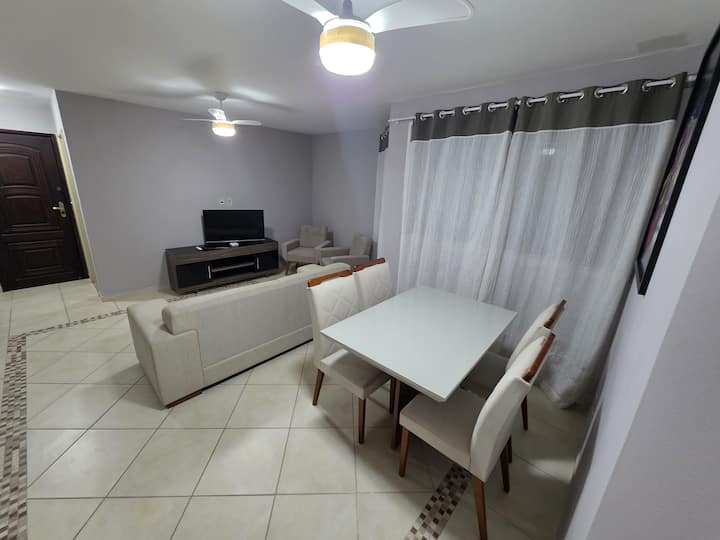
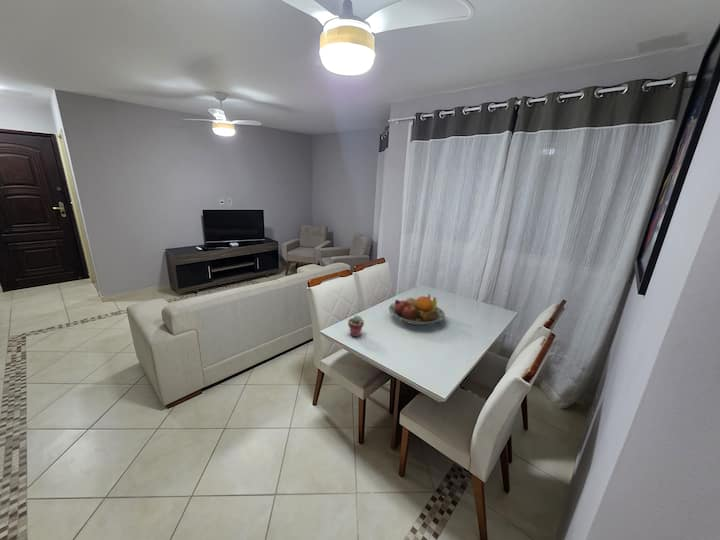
+ potted succulent (355, 325)
+ fruit bowl (416, 308)
